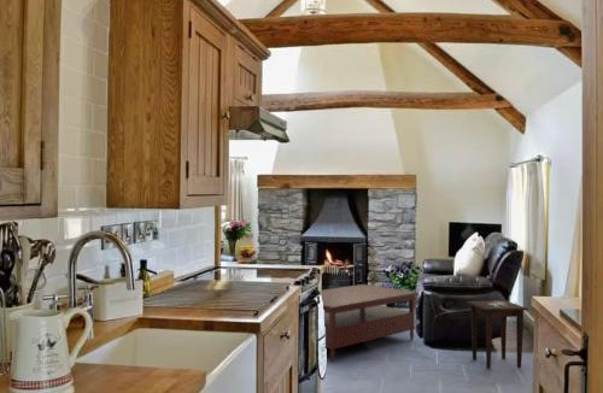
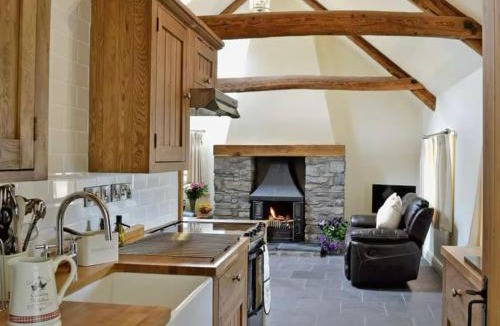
- coffee table (349, 318)
- side table (500, 333)
